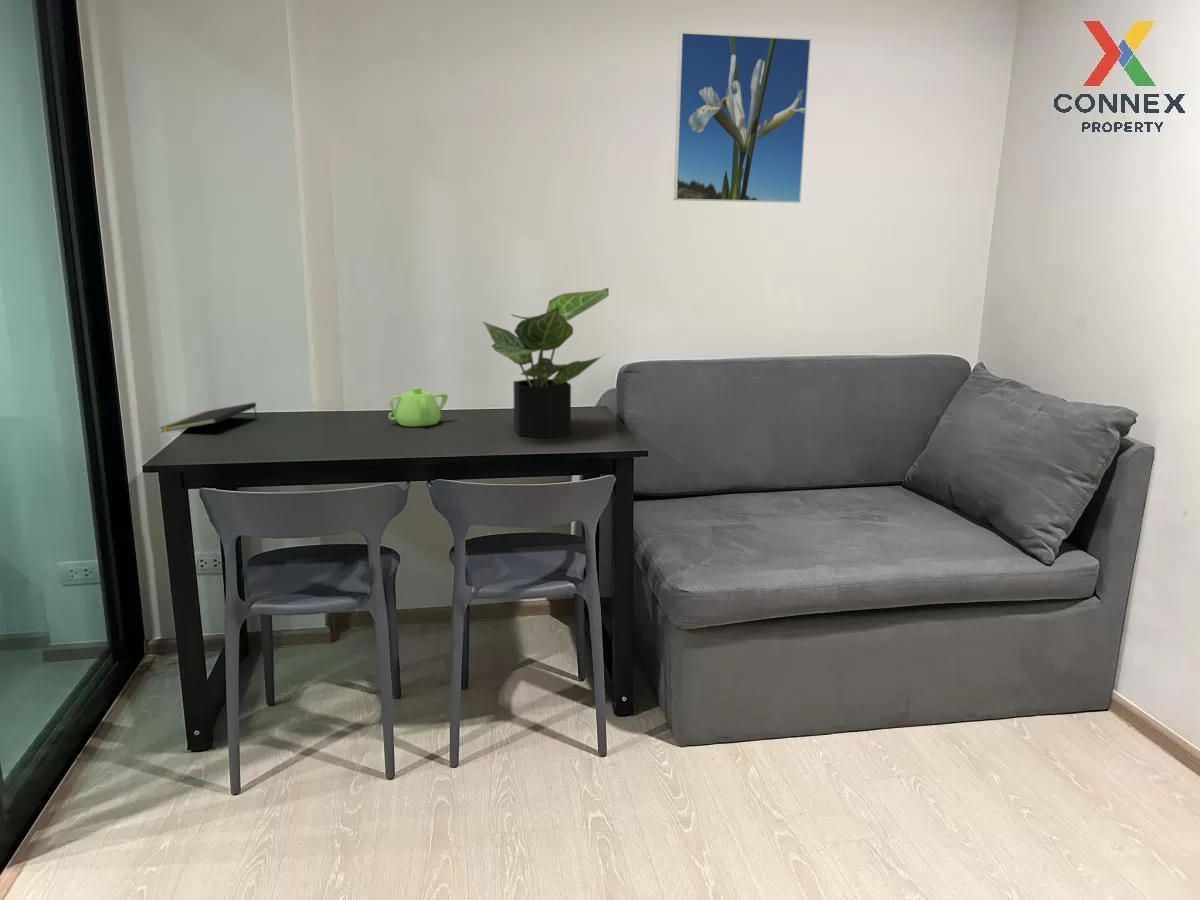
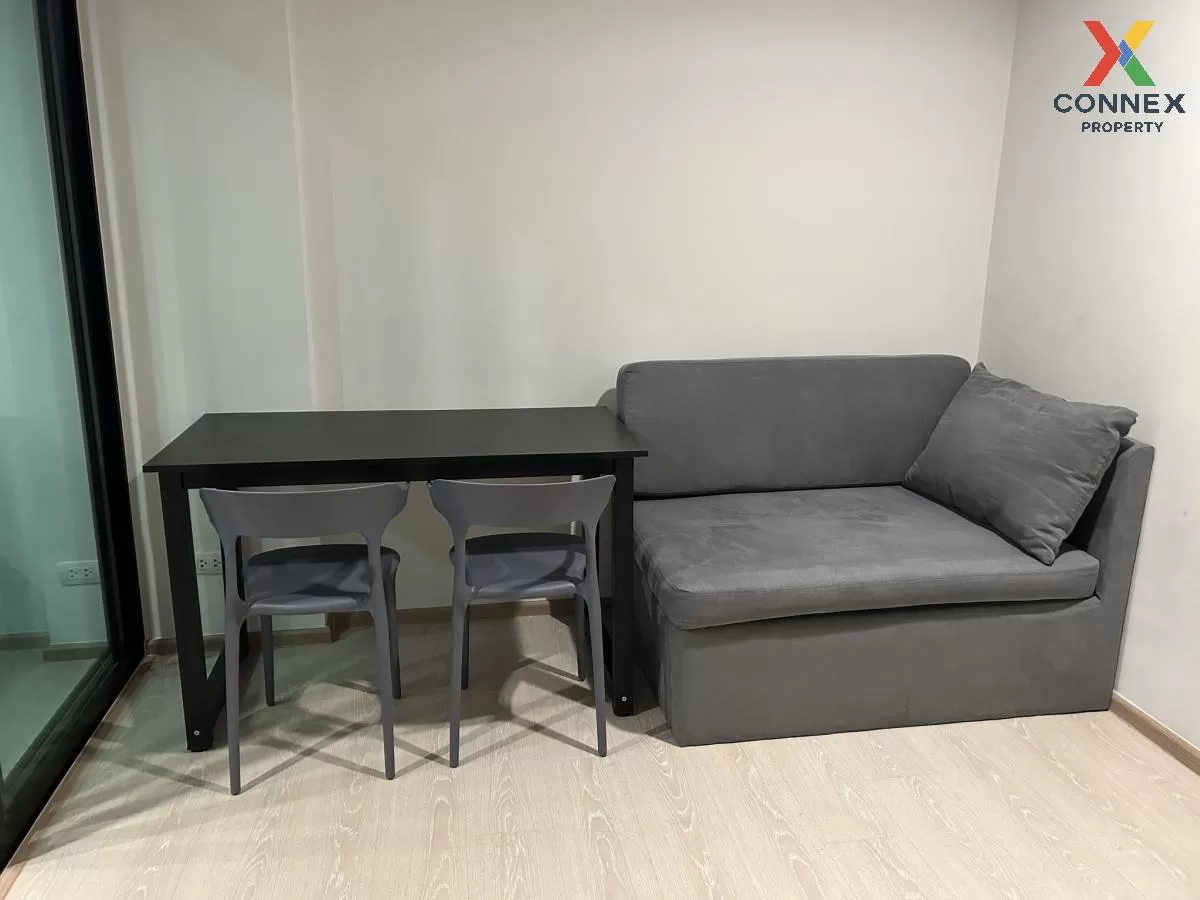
- notepad (209, 417)
- potted plant (552, 363)
- teapot (417, 404)
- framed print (741, 120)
